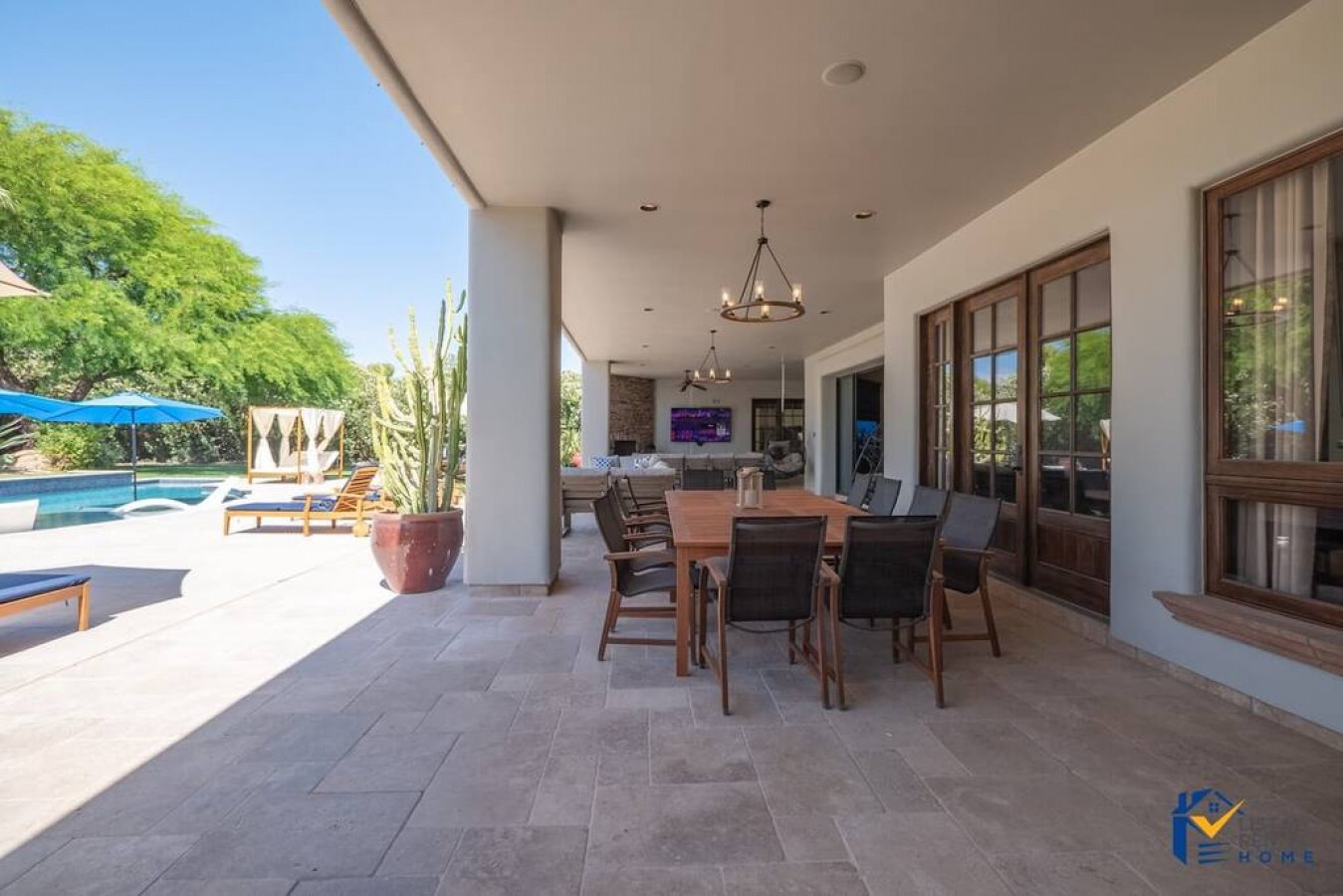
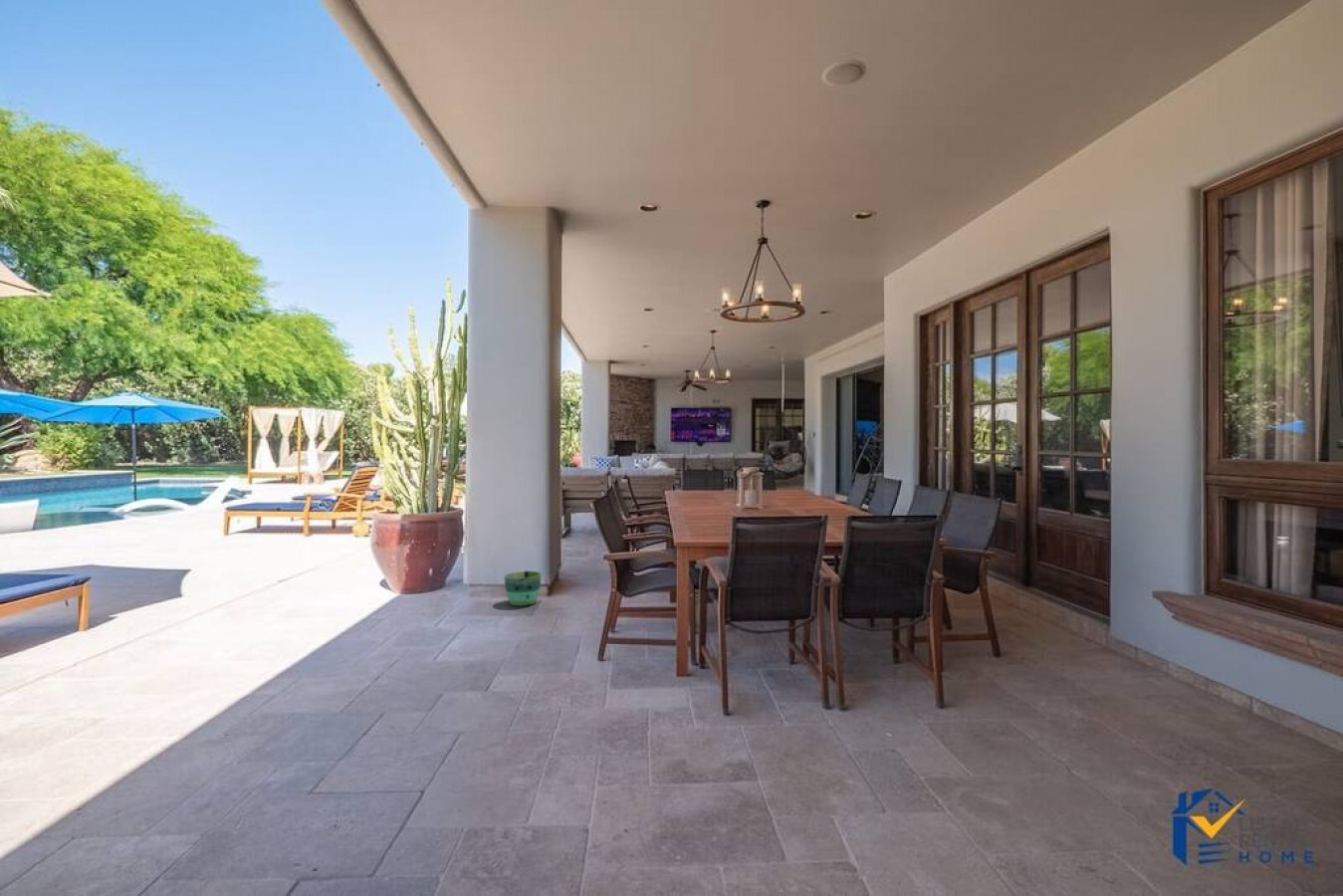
+ planter pot (523, 588)
